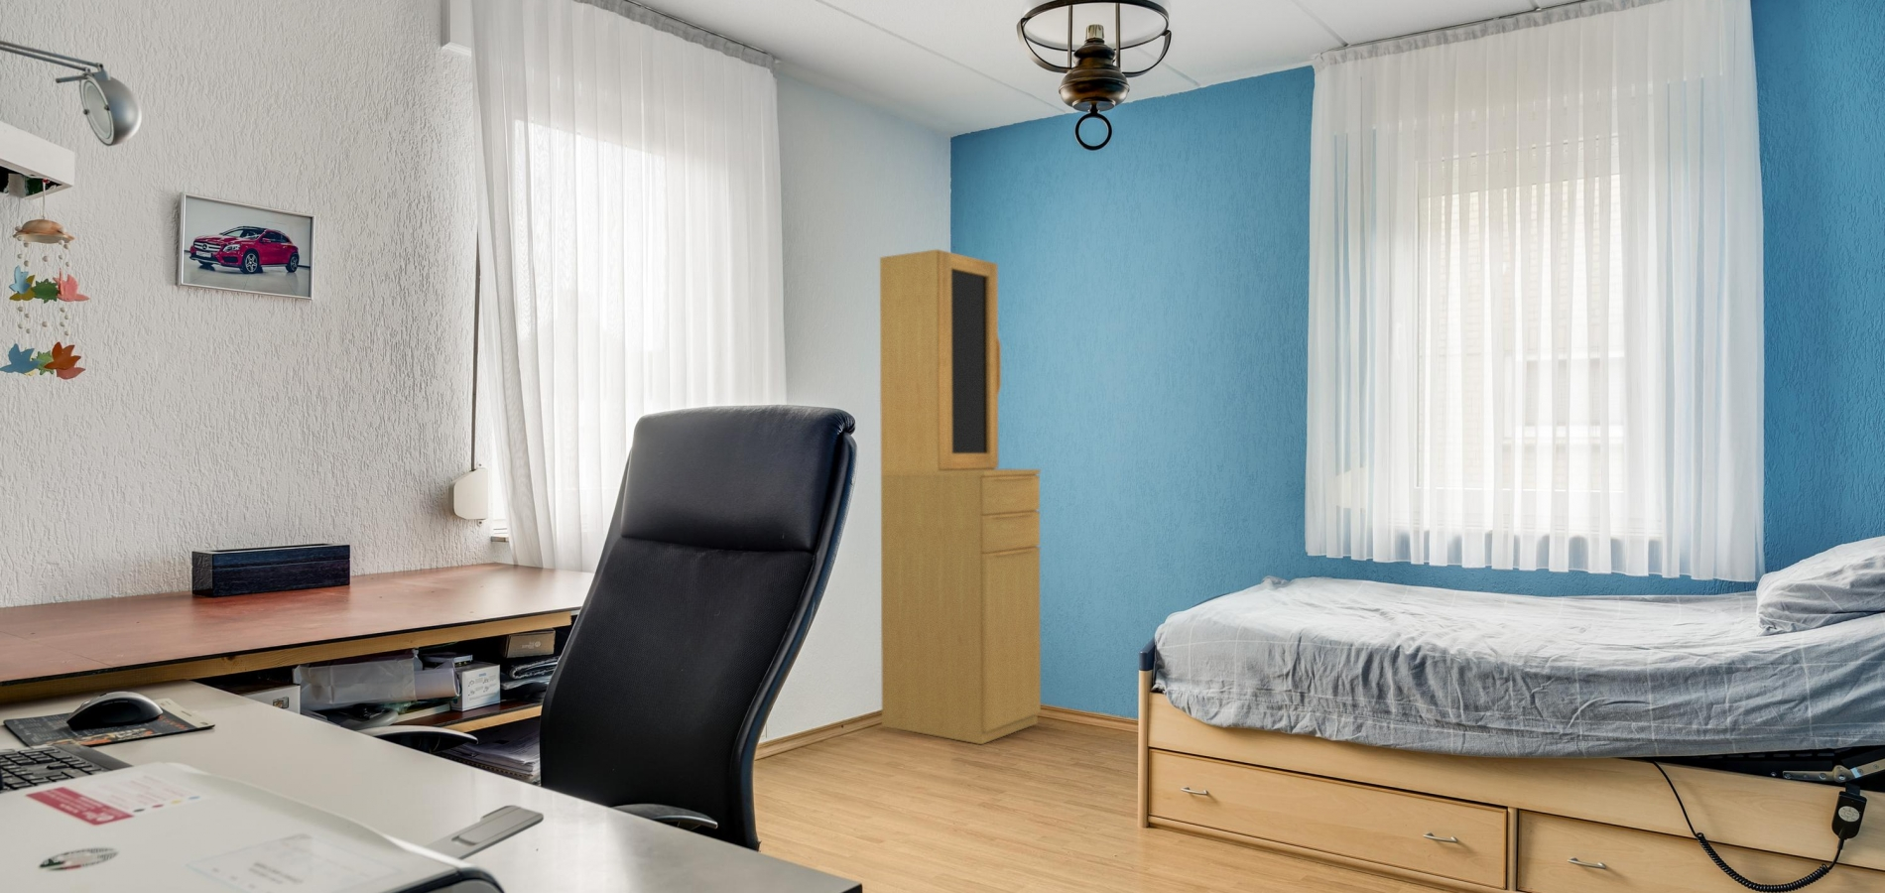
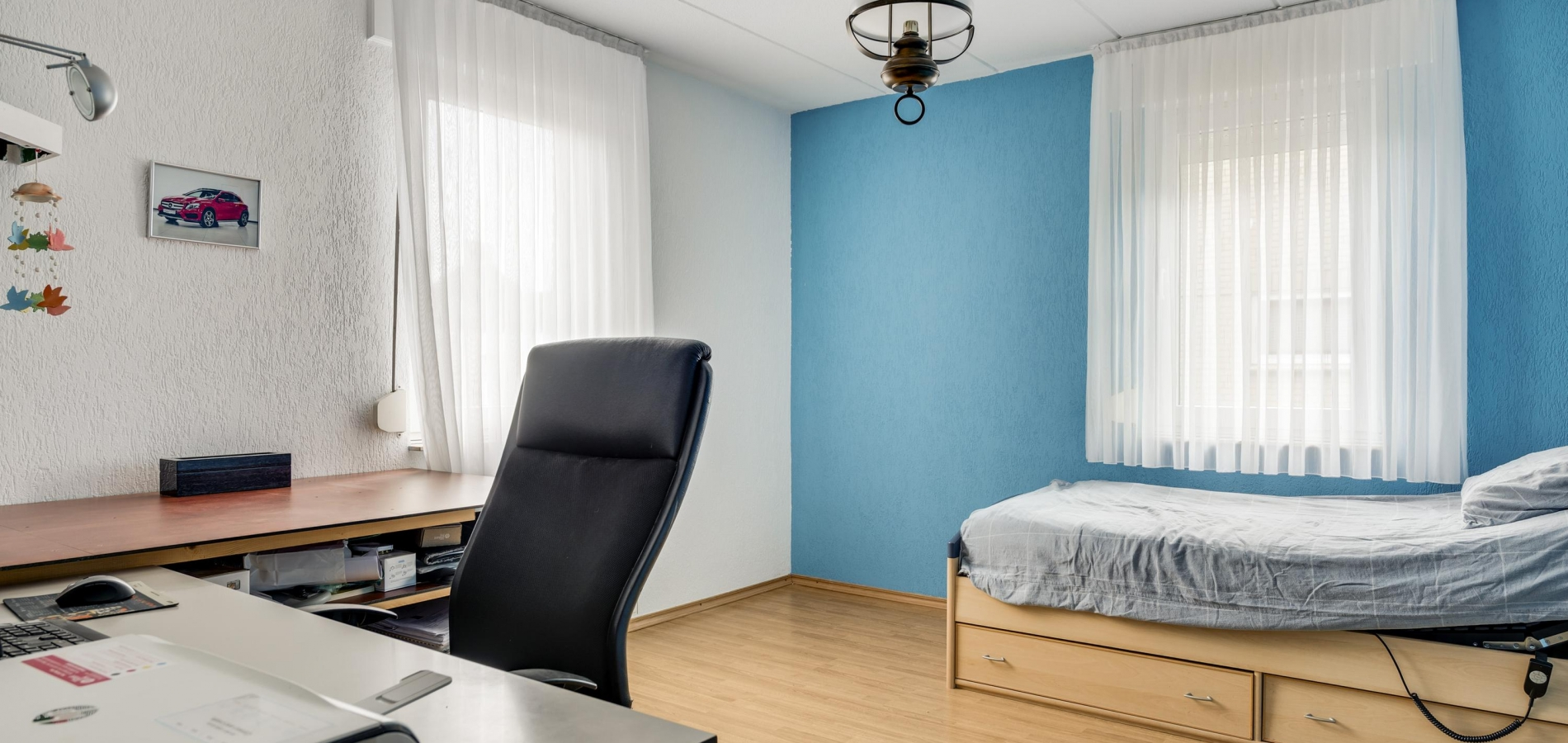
- cupboard (962, 490)
